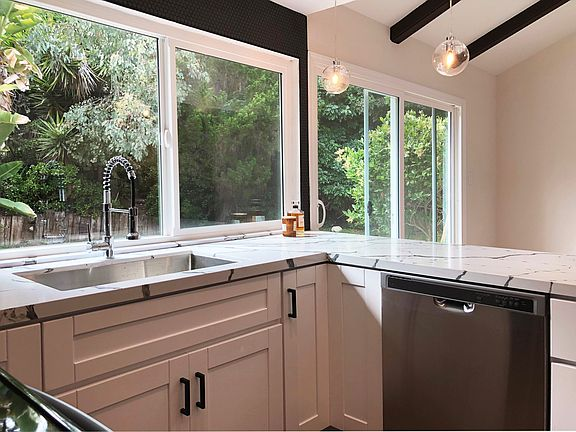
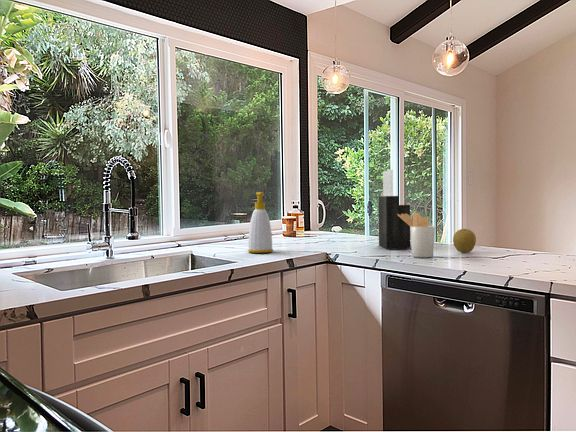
+ soap bottle (260, 222)
+ knife block (396, 208)
+ fruit (464, 240)
+ utensil holder (416, 233)
